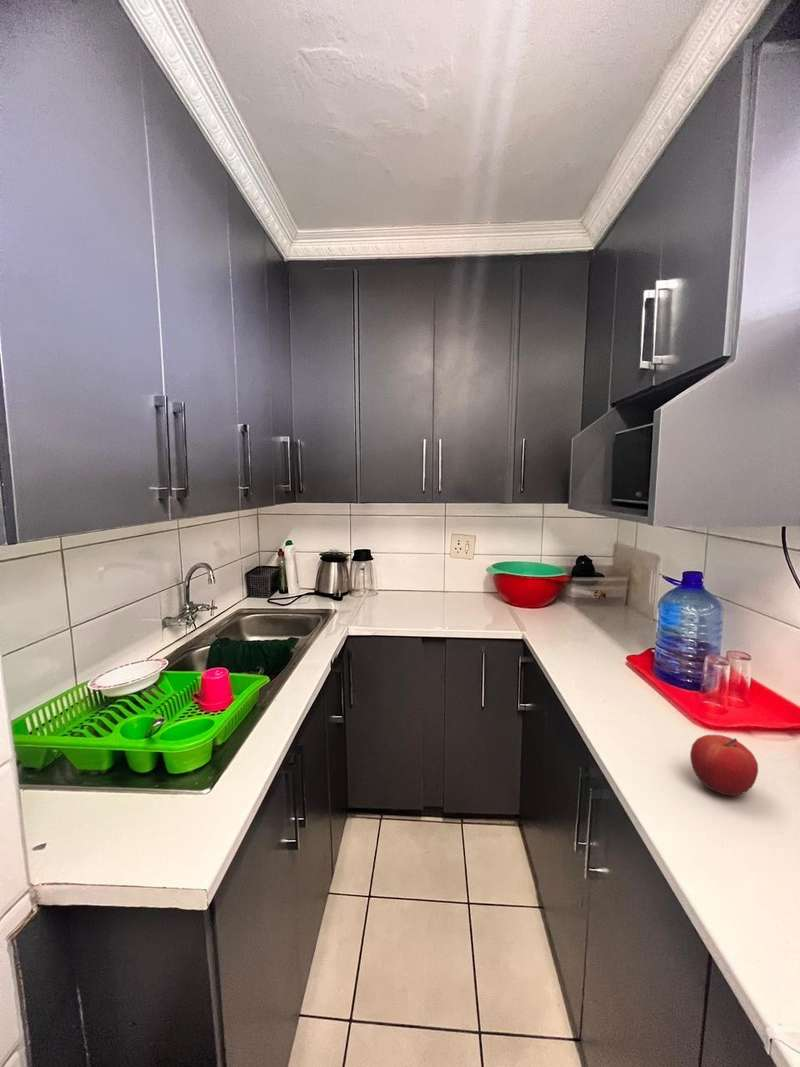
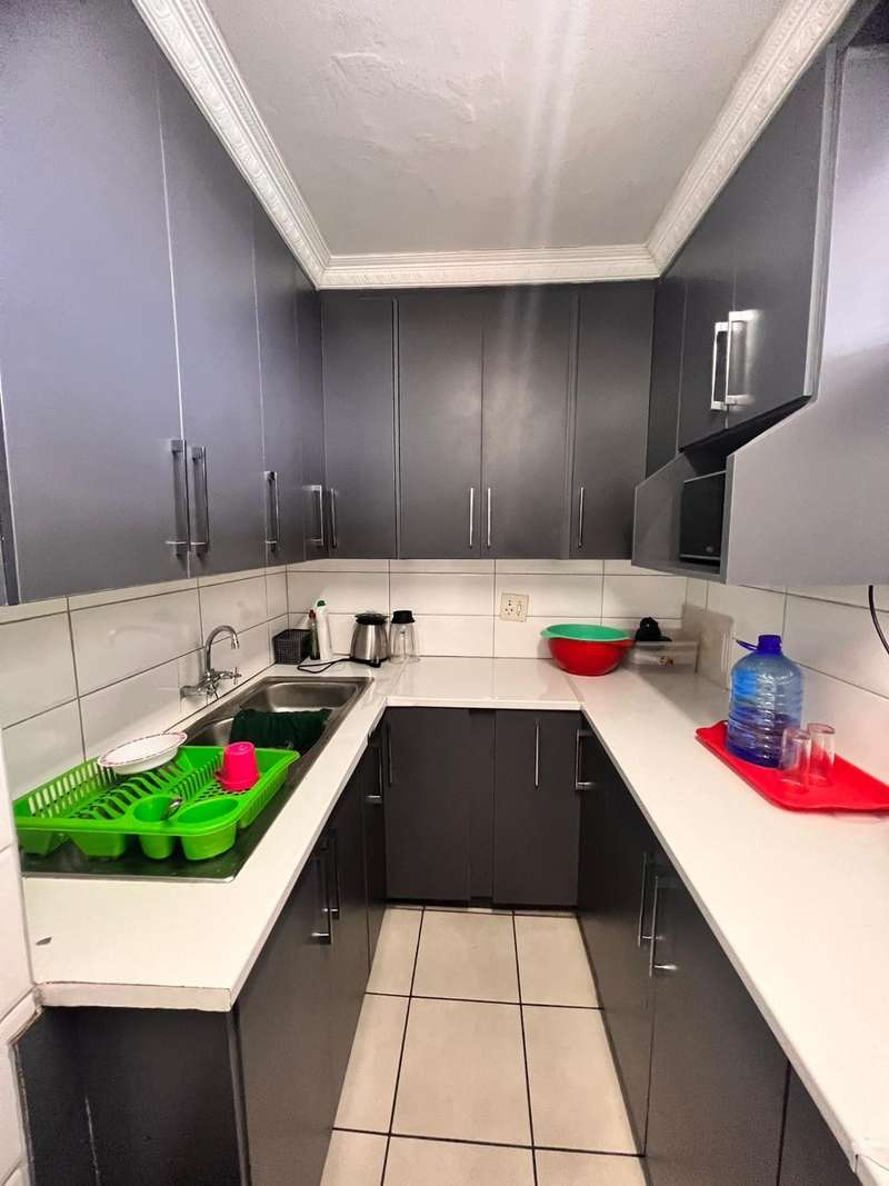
- fruit (722, 762)
